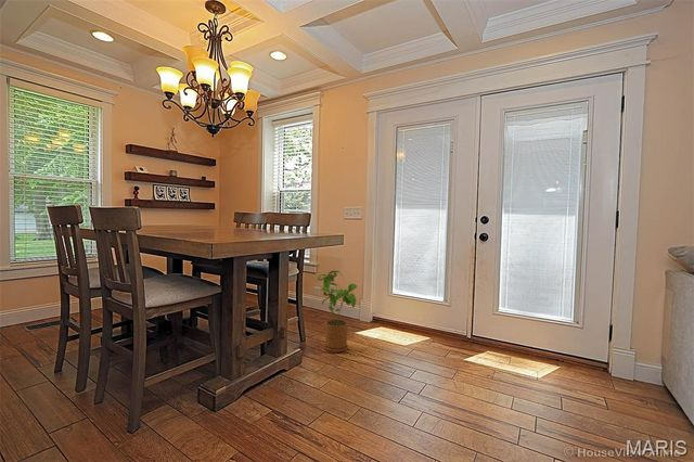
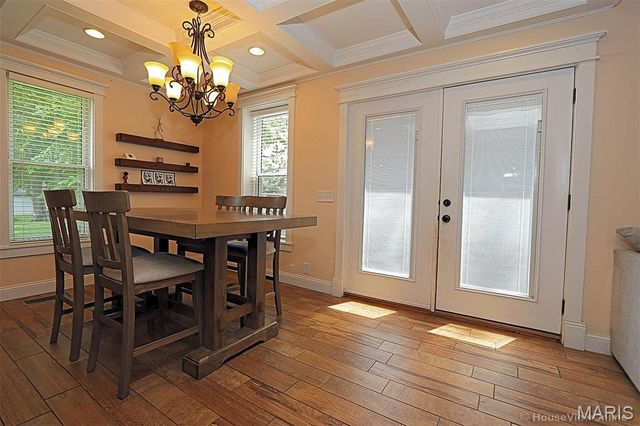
- house plant (338, 309)
